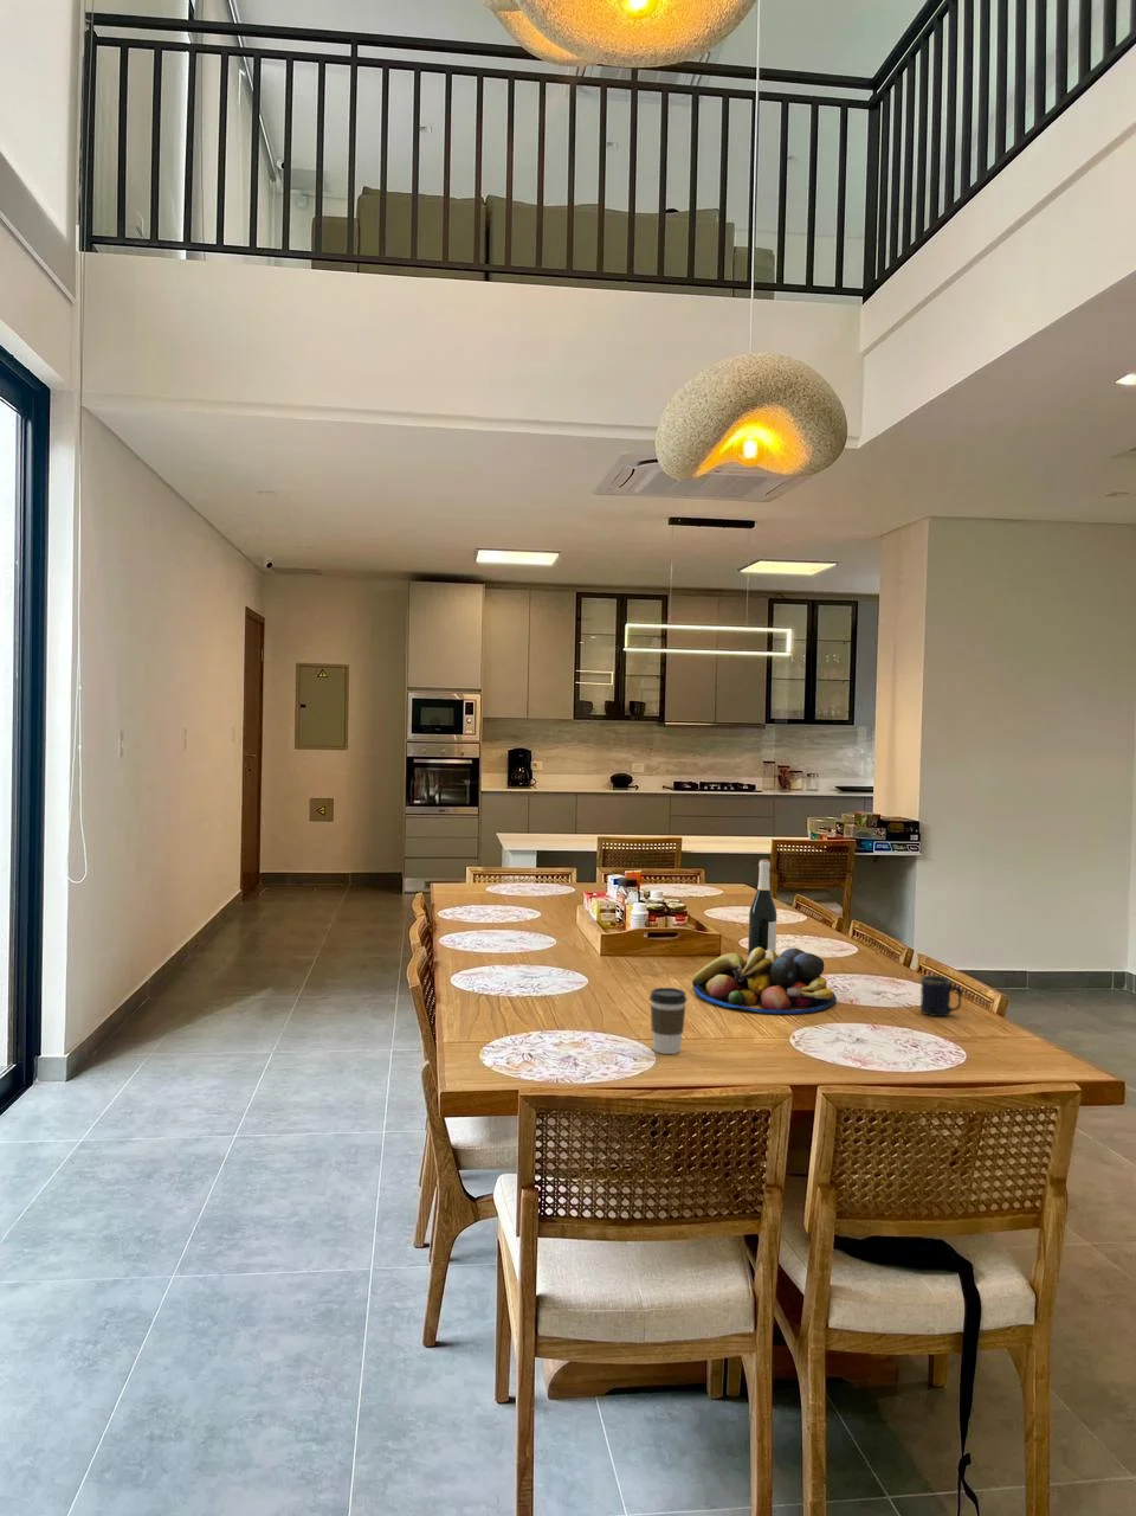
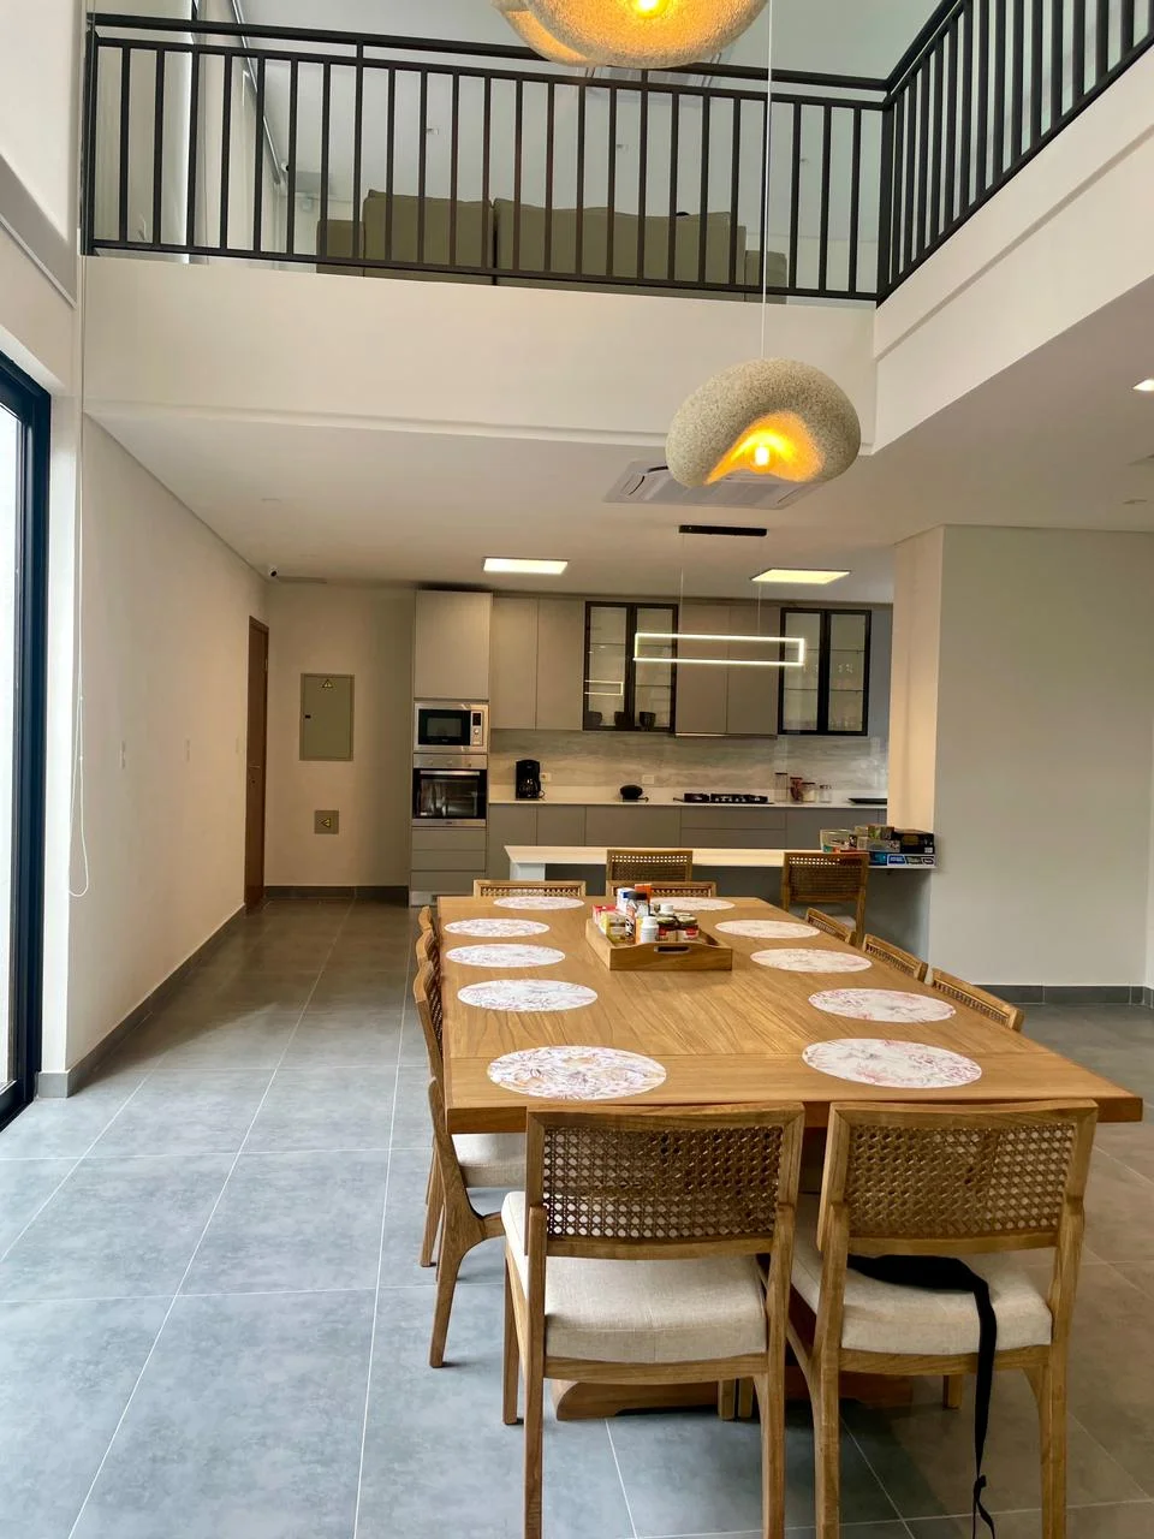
- wine bottle (763, 912)
- mug (940, 996)
- fruit bowl (765, 970)
- coffee cup (667, 1019)
